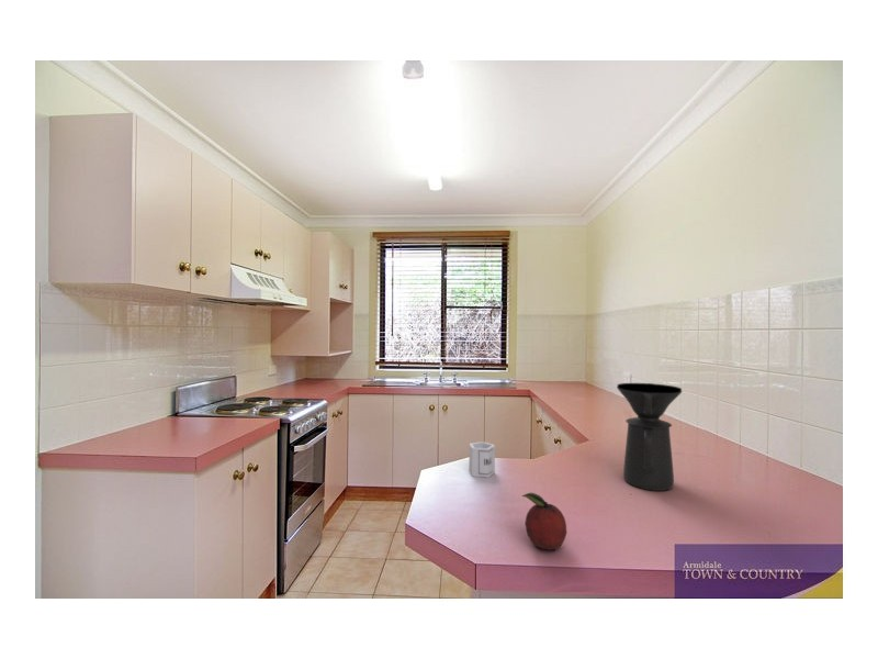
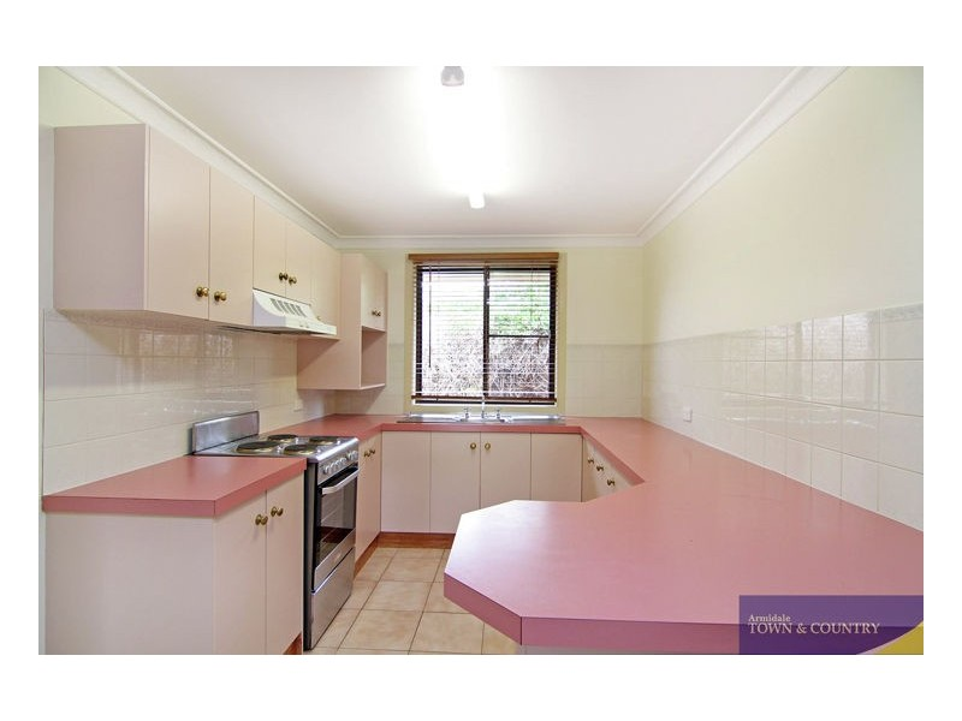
- fruit (543, 521)
- cup (480, 458)
- coffee maker (648, 434)
